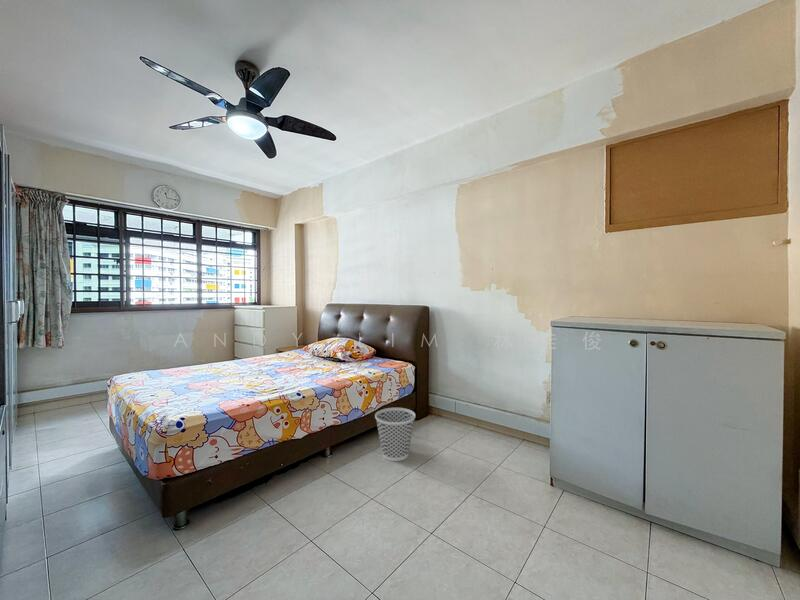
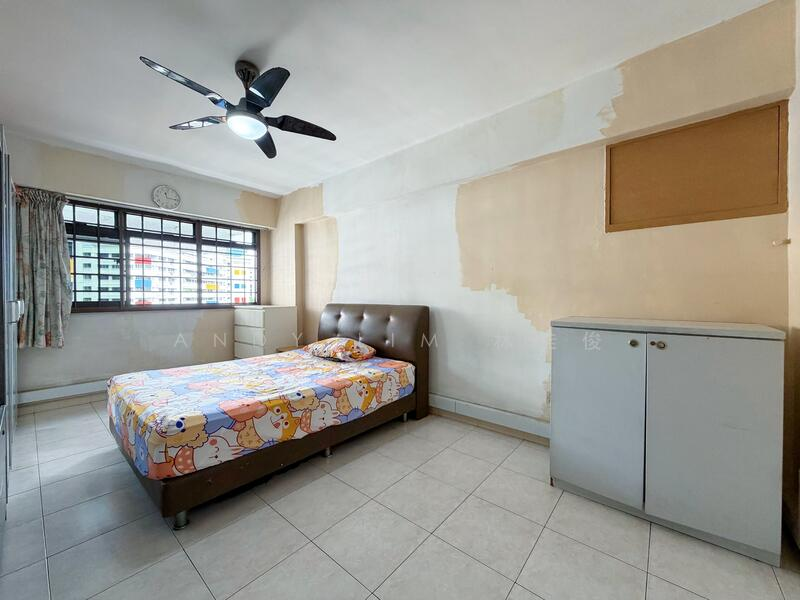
- wastebasket (395, 434)
